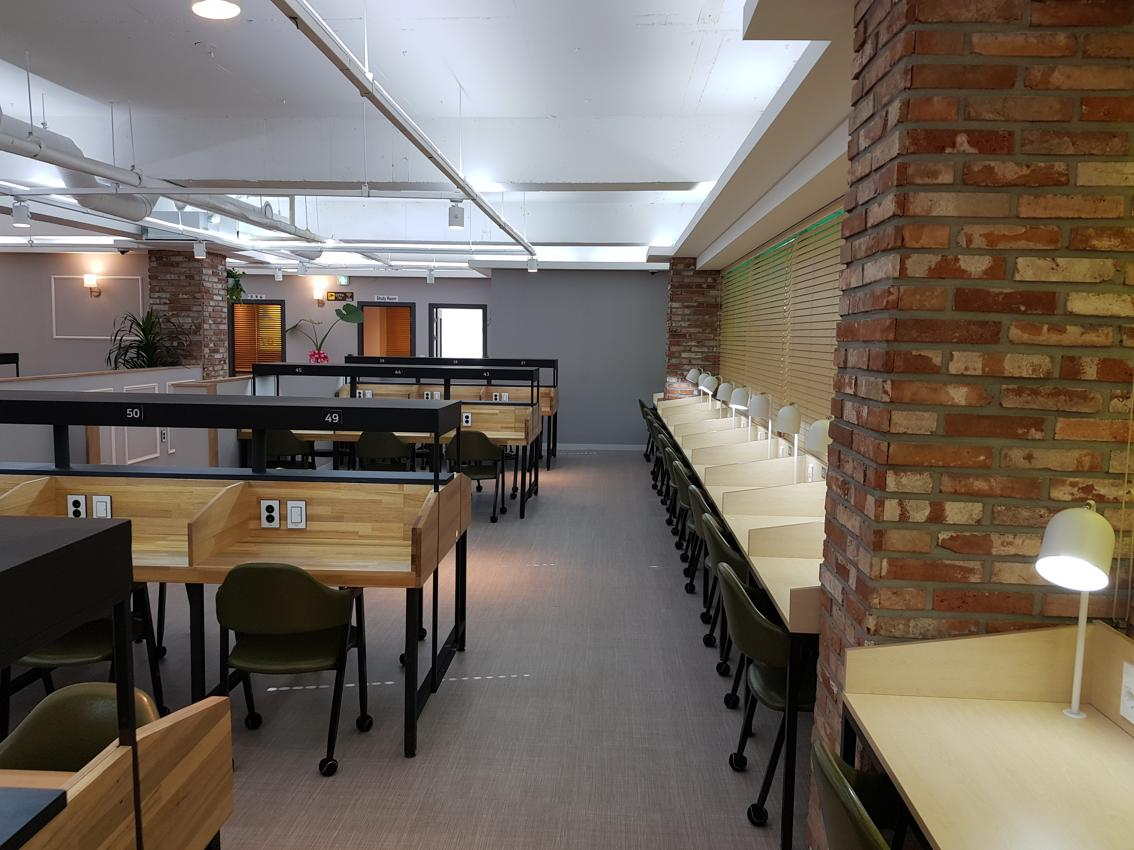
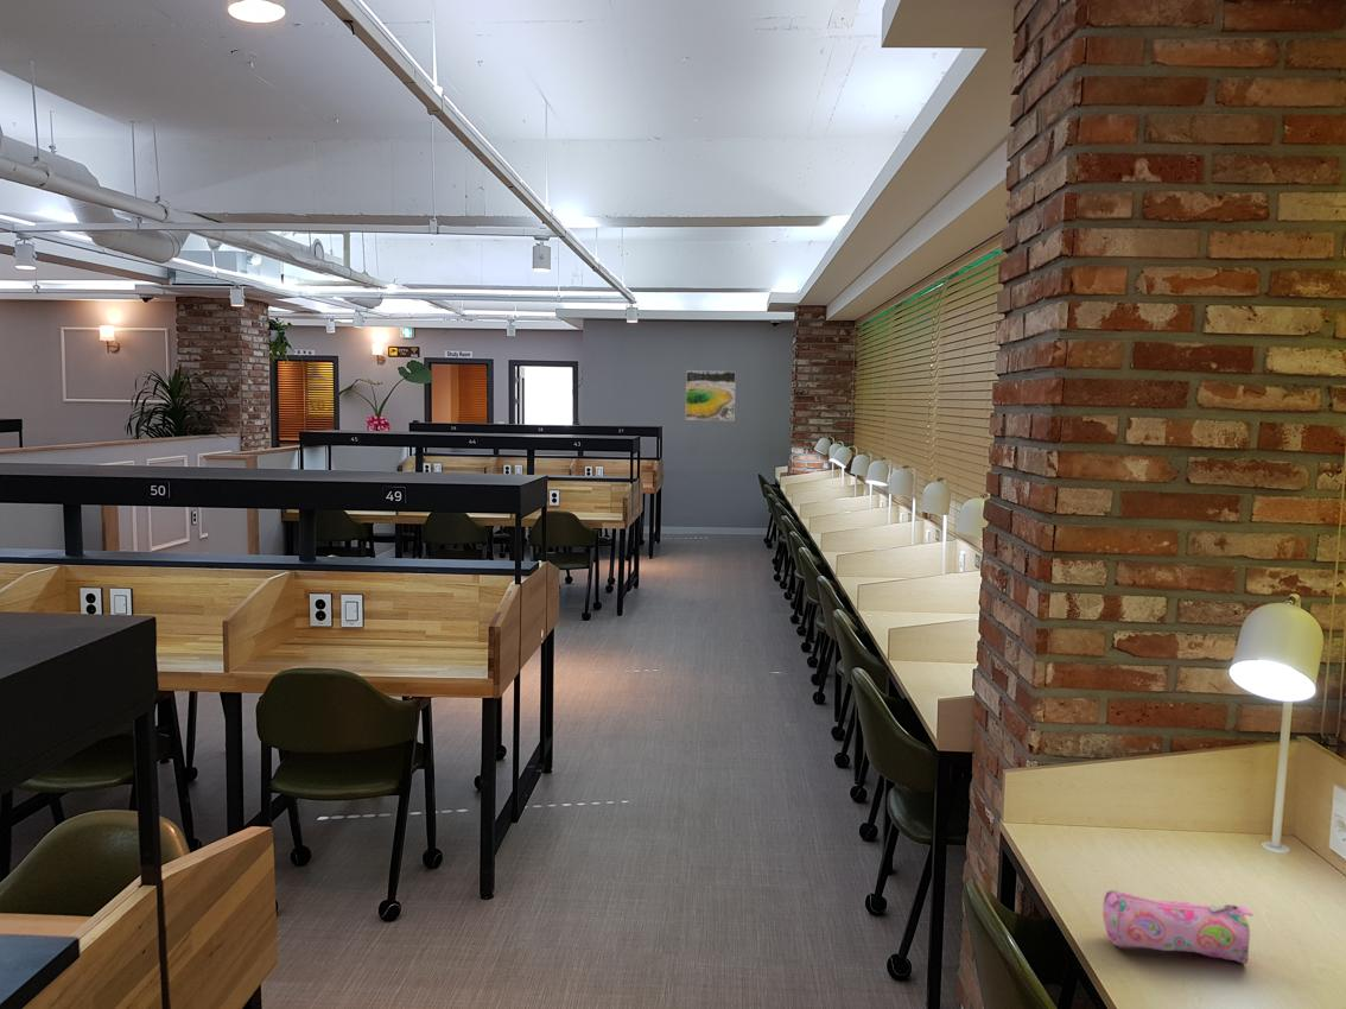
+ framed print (710, 395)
+ pencil case (1176, 924)
